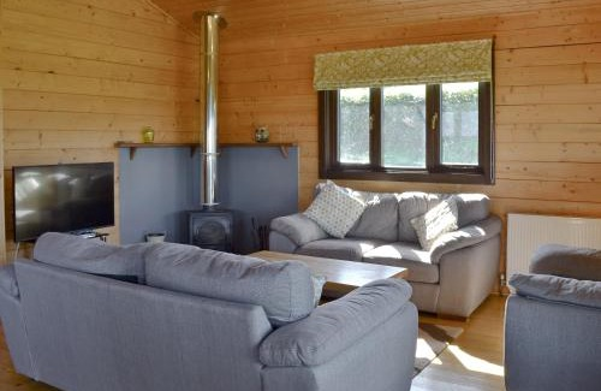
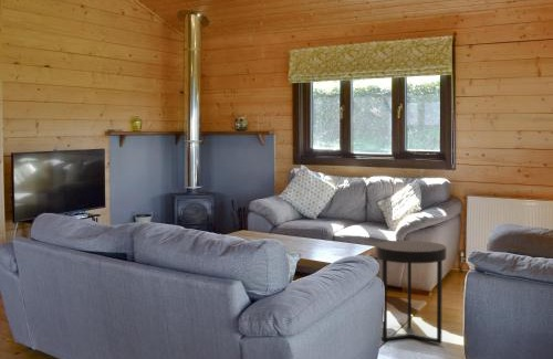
+ side table (410, 292)
